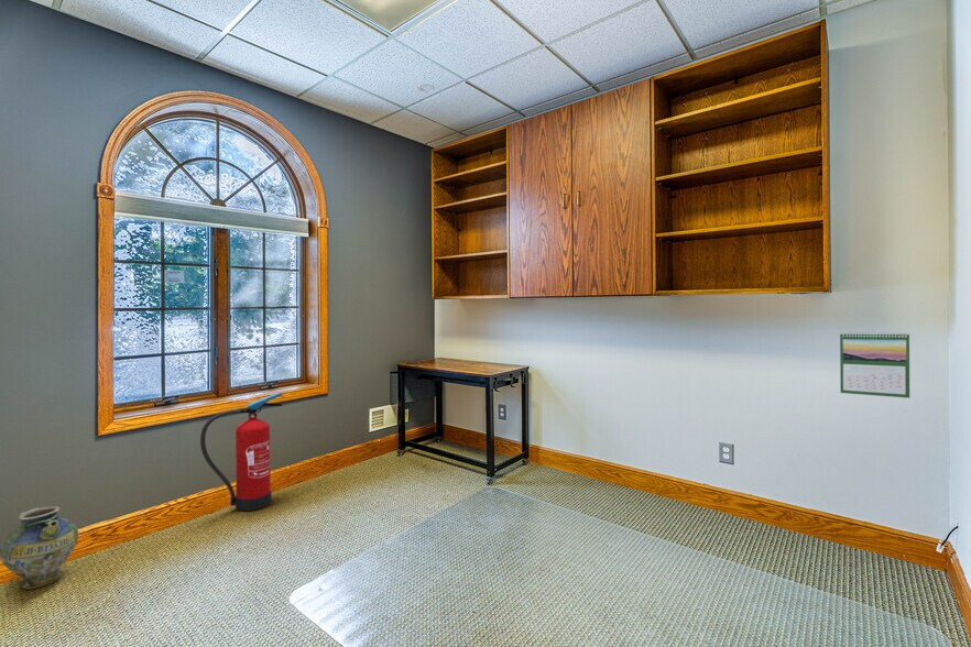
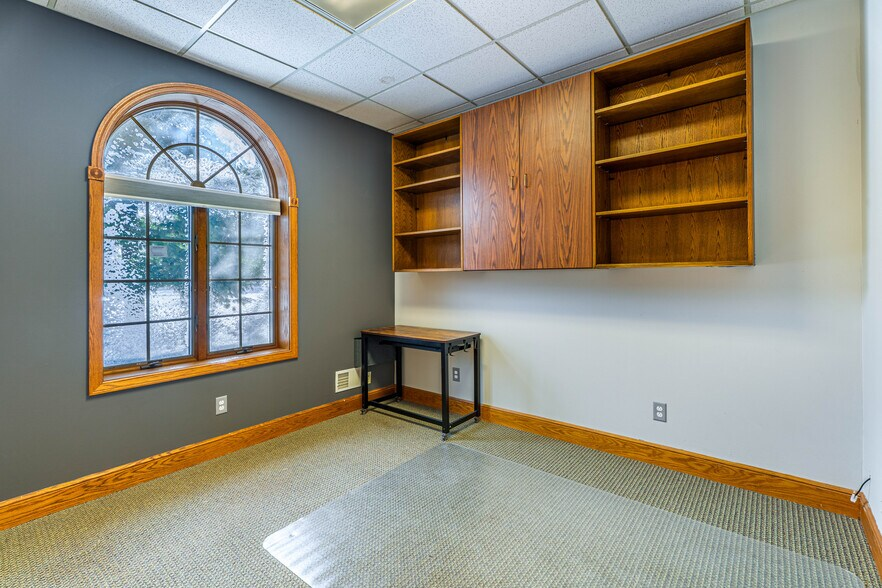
- ceramic jug (41, 547)
- calendar (873, 363)
- fire extinguisher (243, 451)
